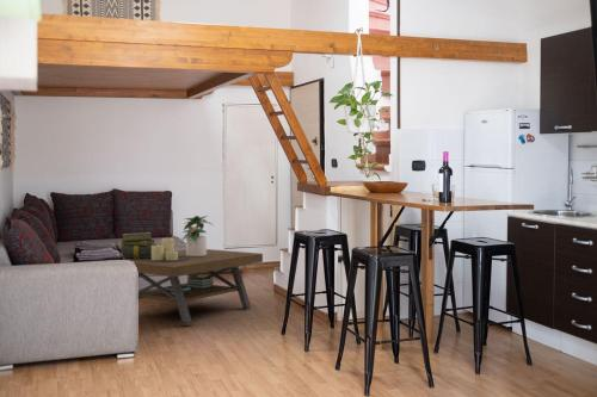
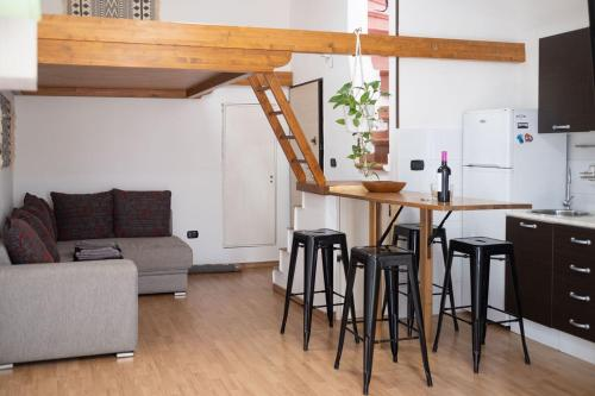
- stack of books (137, 243)
- coffee table (186, 273)
- potted plant (196, 234)
